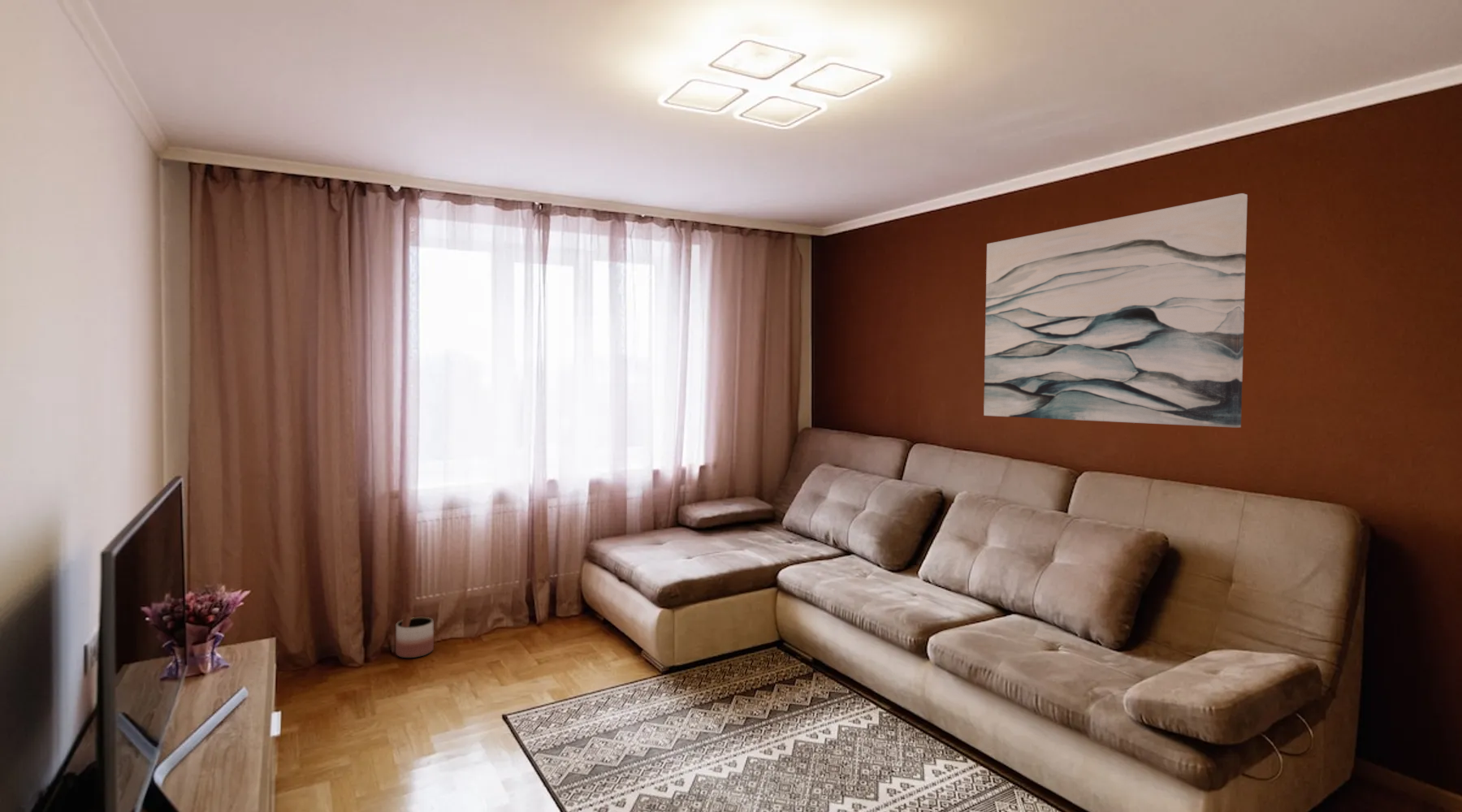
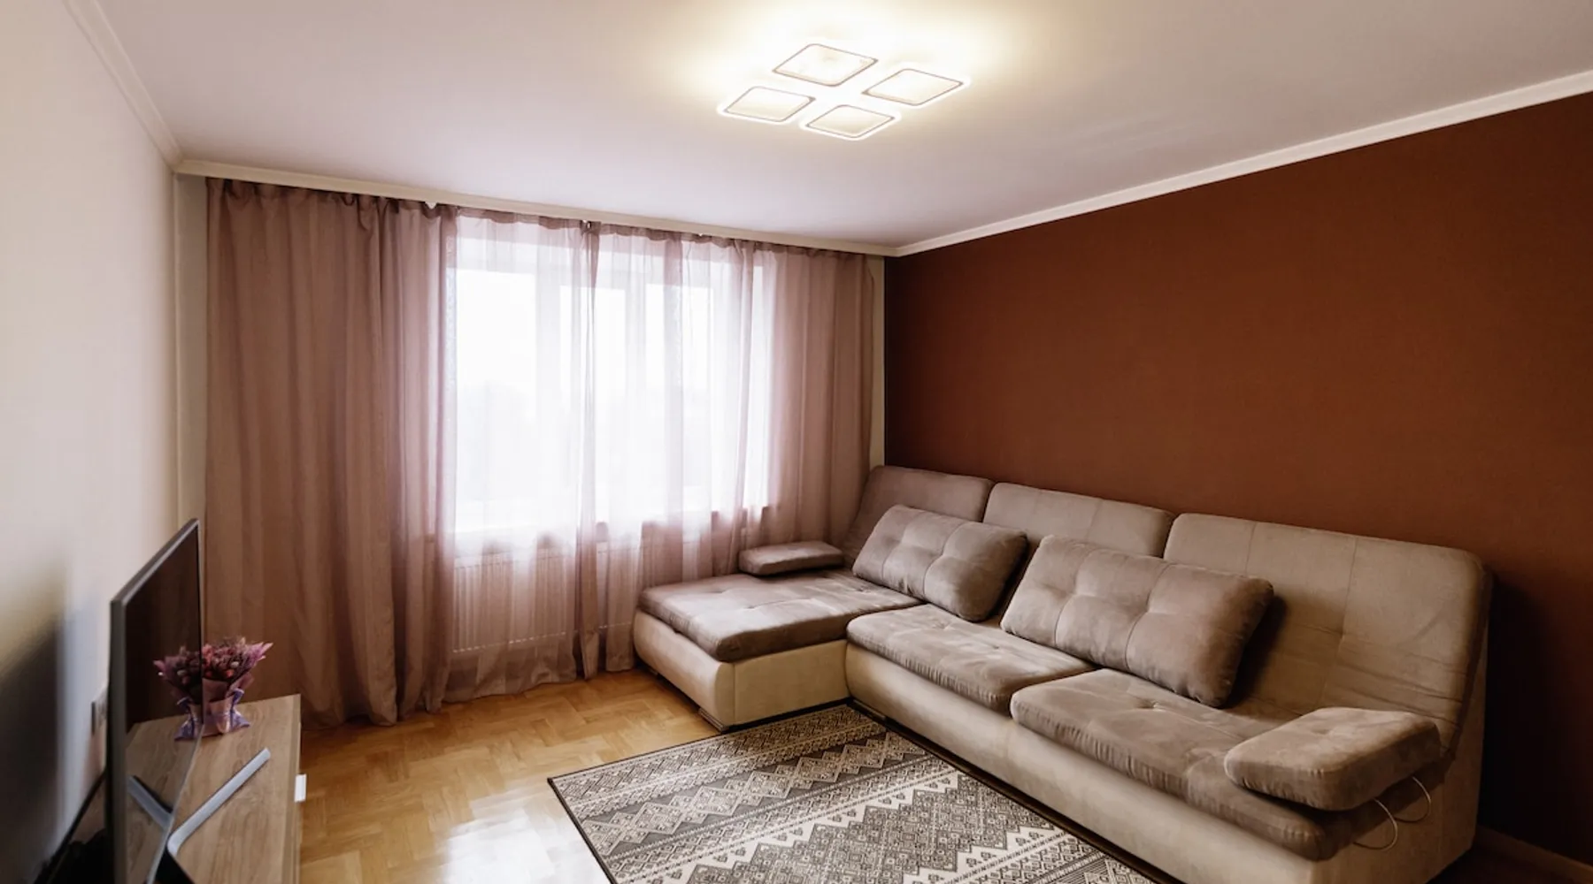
- wall art (1095, 322)
- planter (414, 637)
